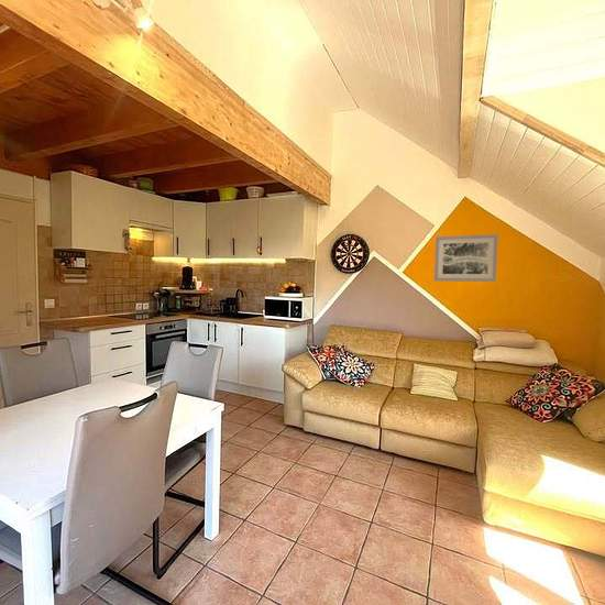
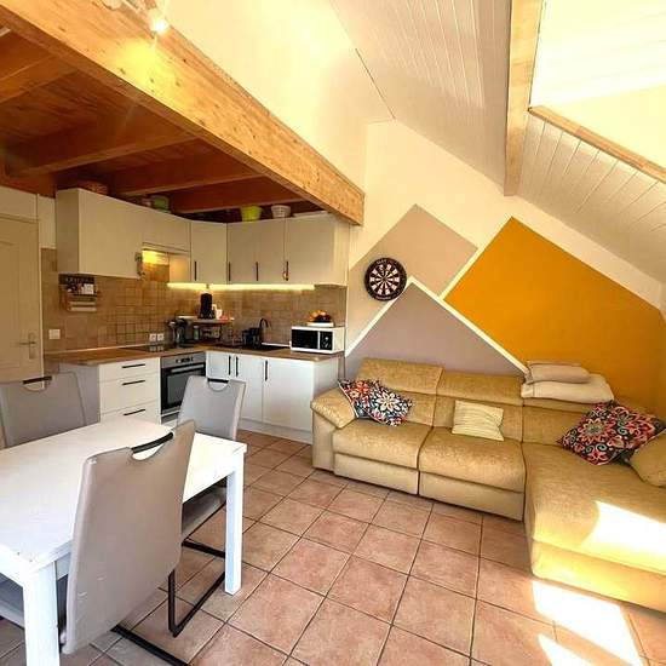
- wall art (464, 258)
